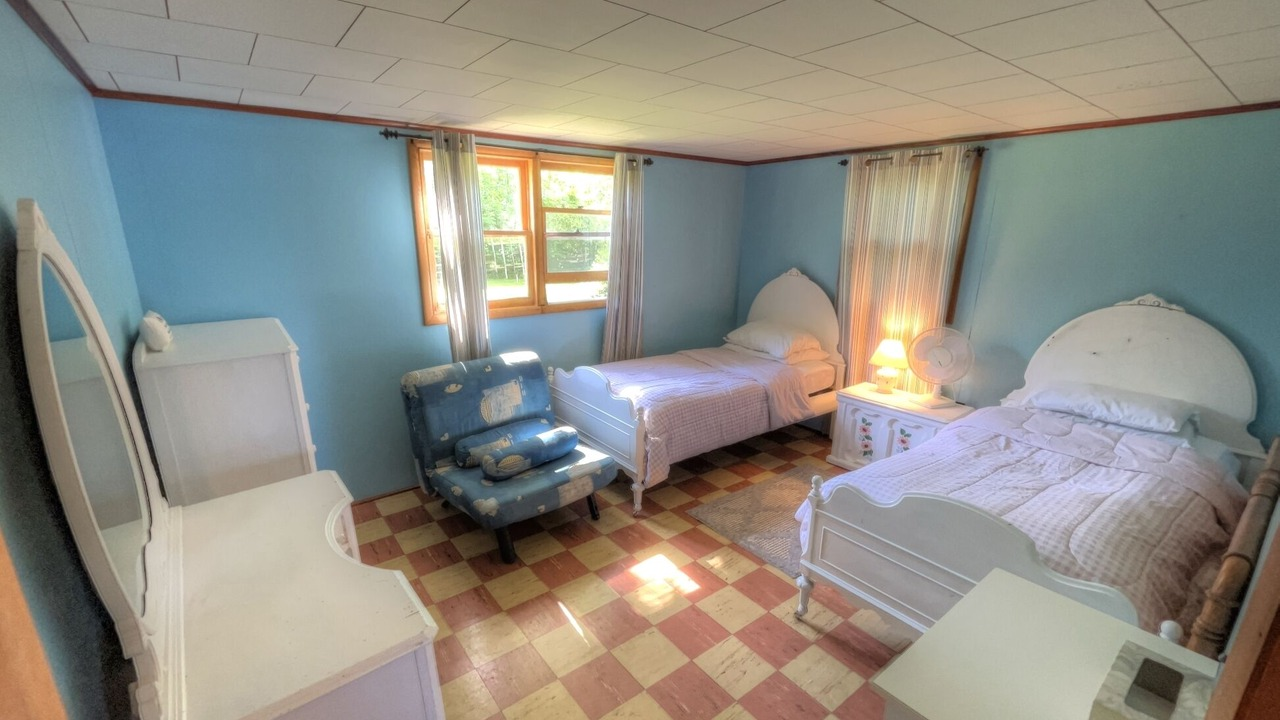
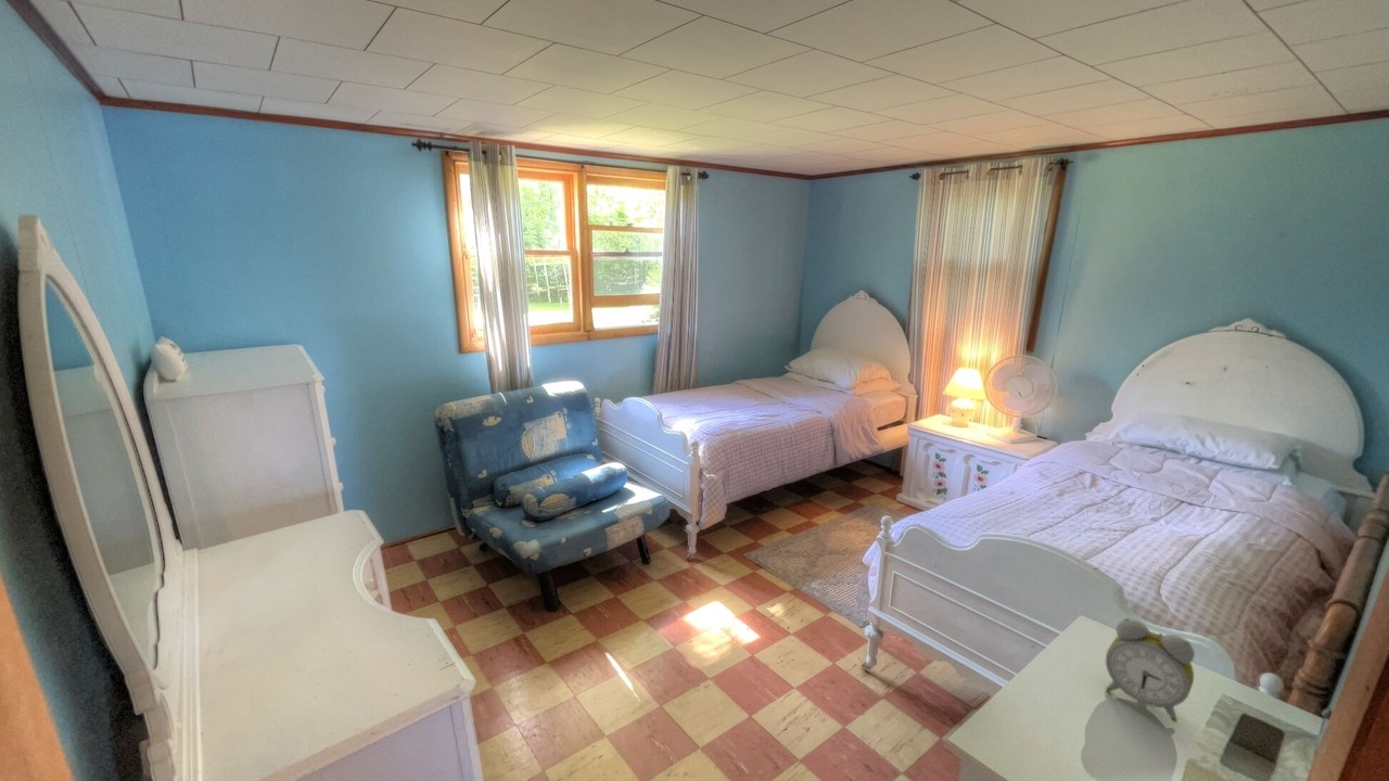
+ alarm clock (1149, 664)
